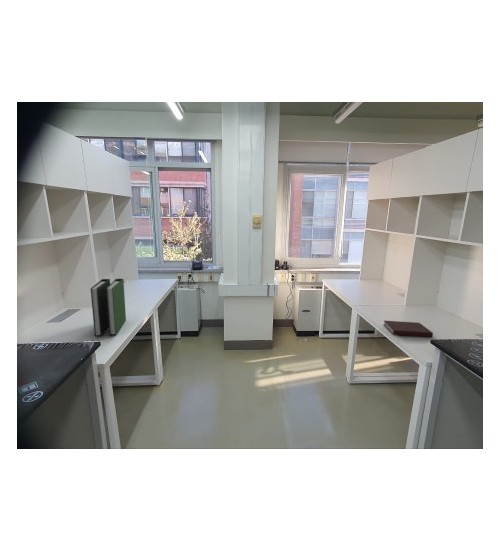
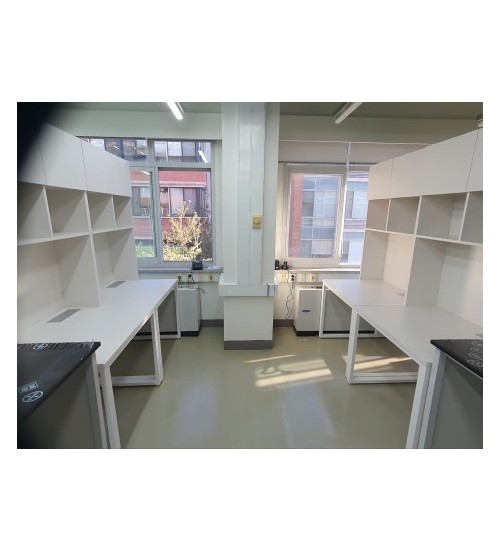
- binder (108, 306)
- notebook (406, 328)
